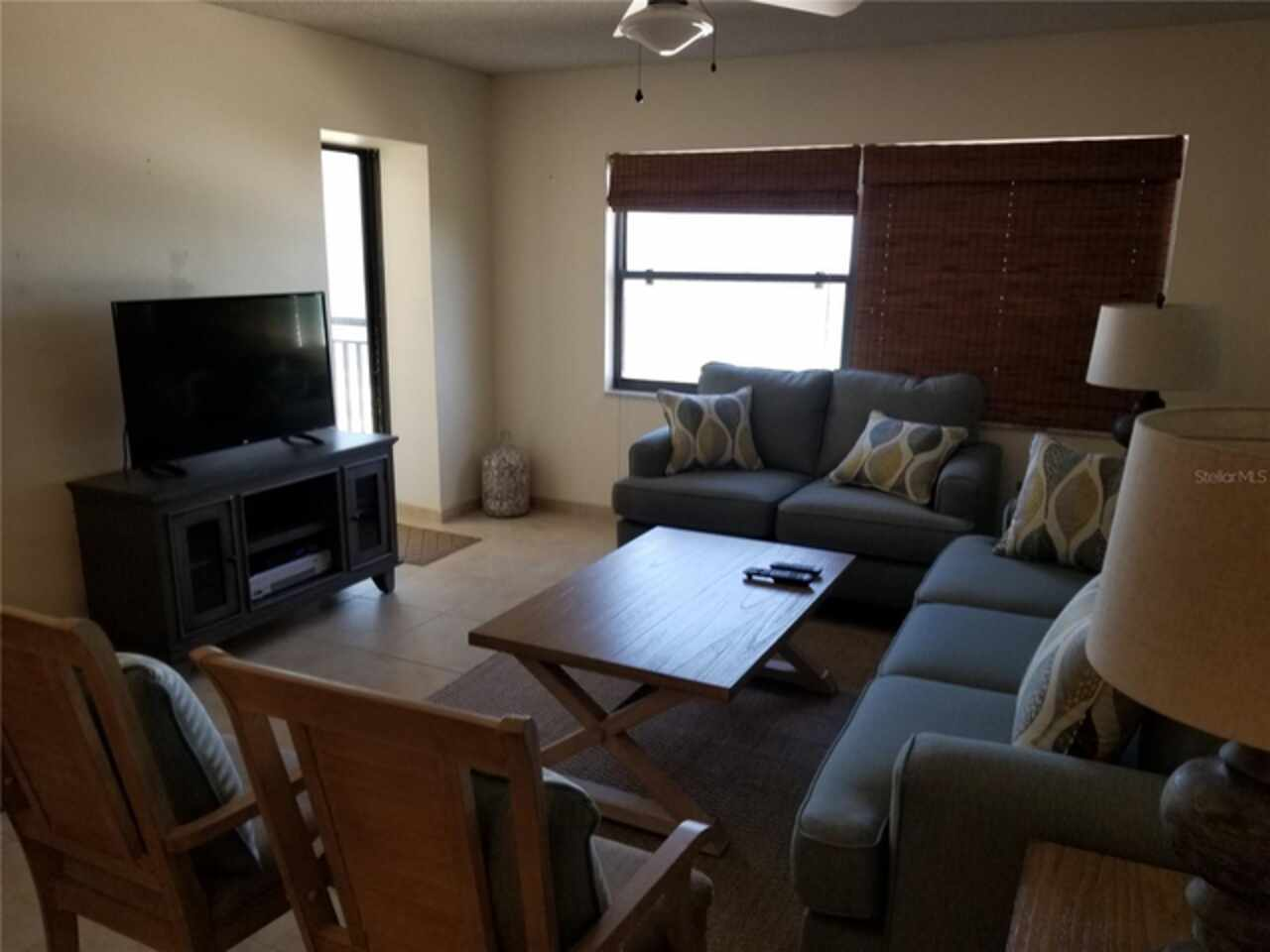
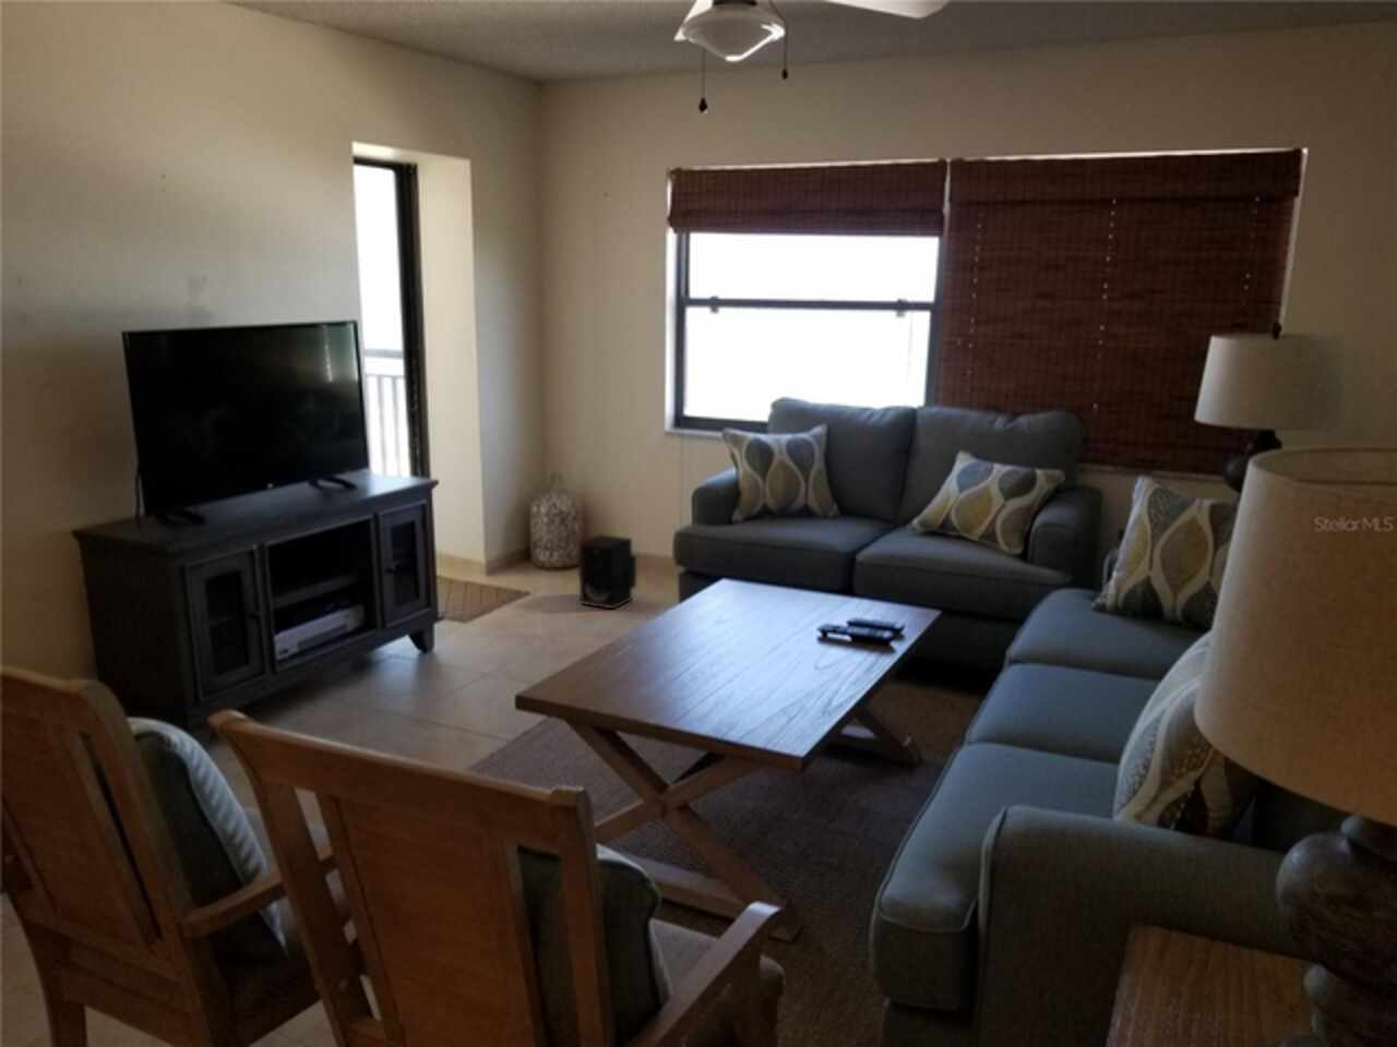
+ stereo (607, 571)
